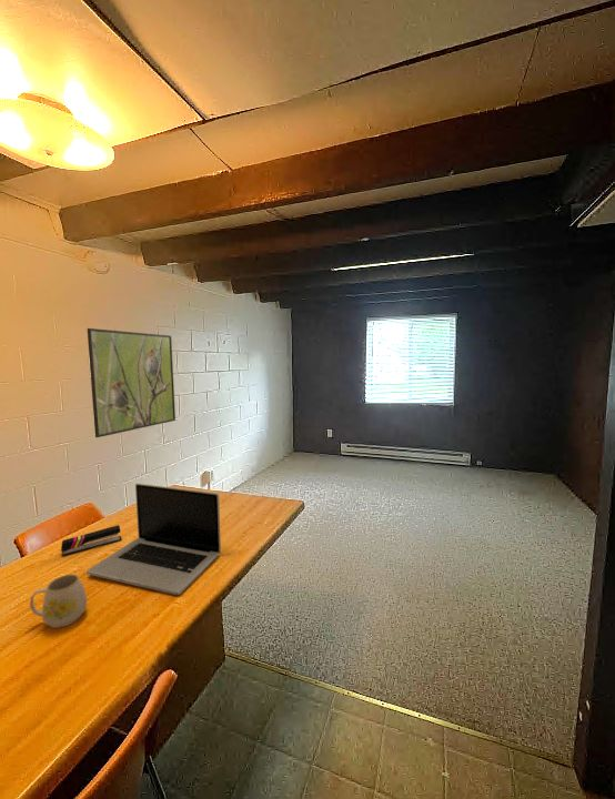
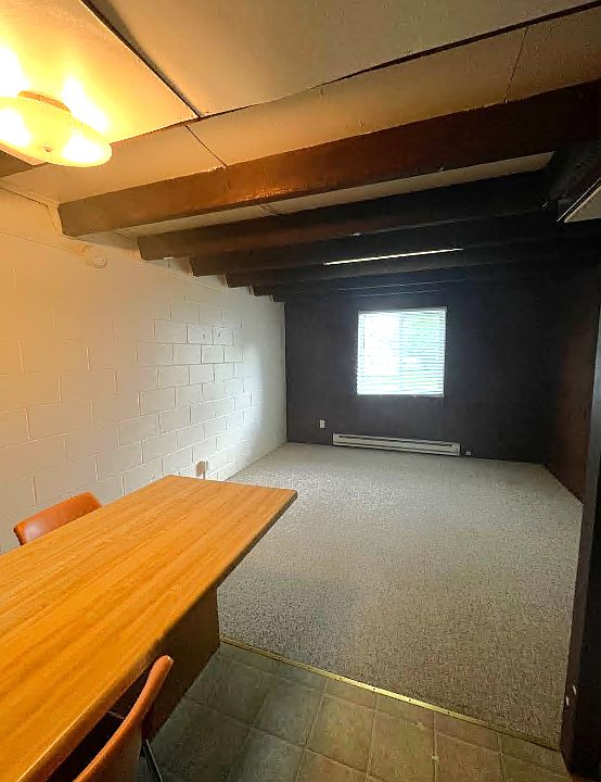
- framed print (137, 381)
- mug (58, 600)
- laptop (154, 533)
- stapler (91, 539)
